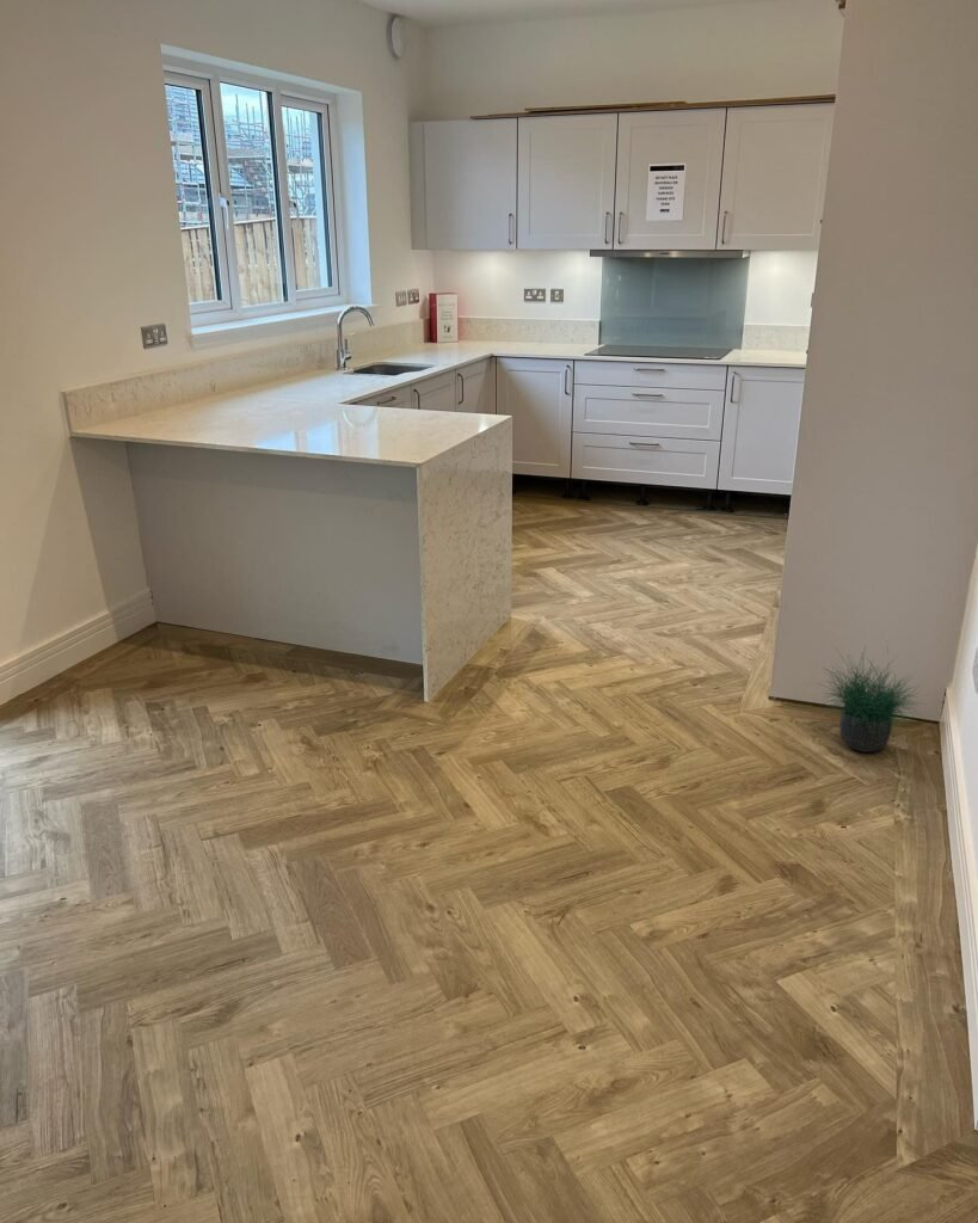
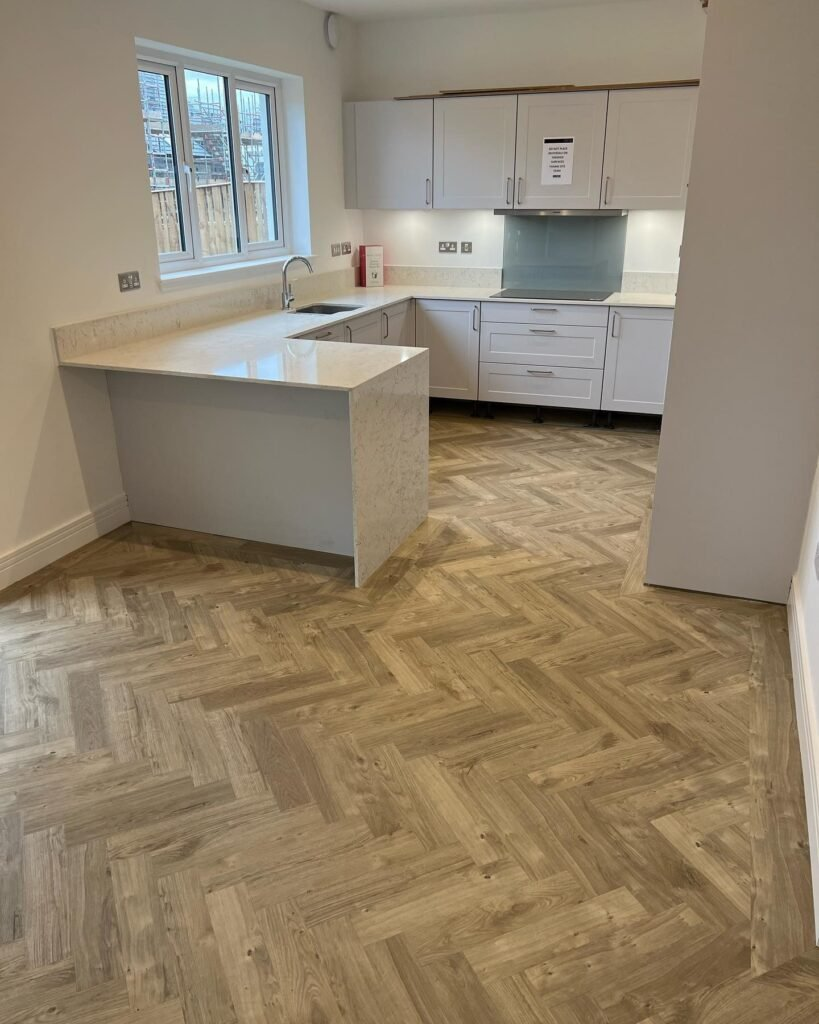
- potted plant (869, 696)
